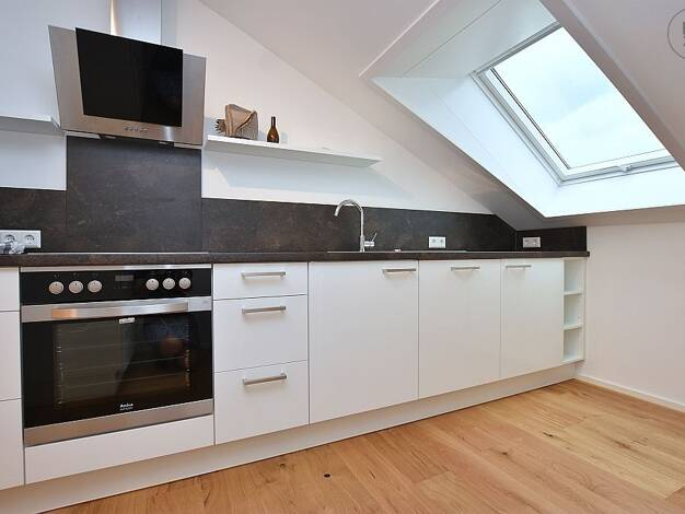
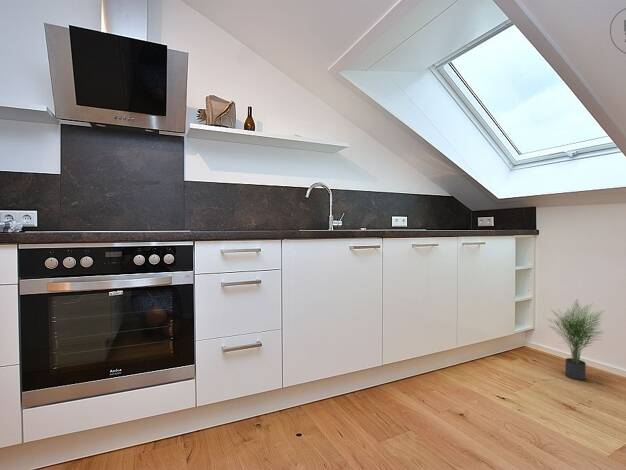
+ potted plant (571, 335)
